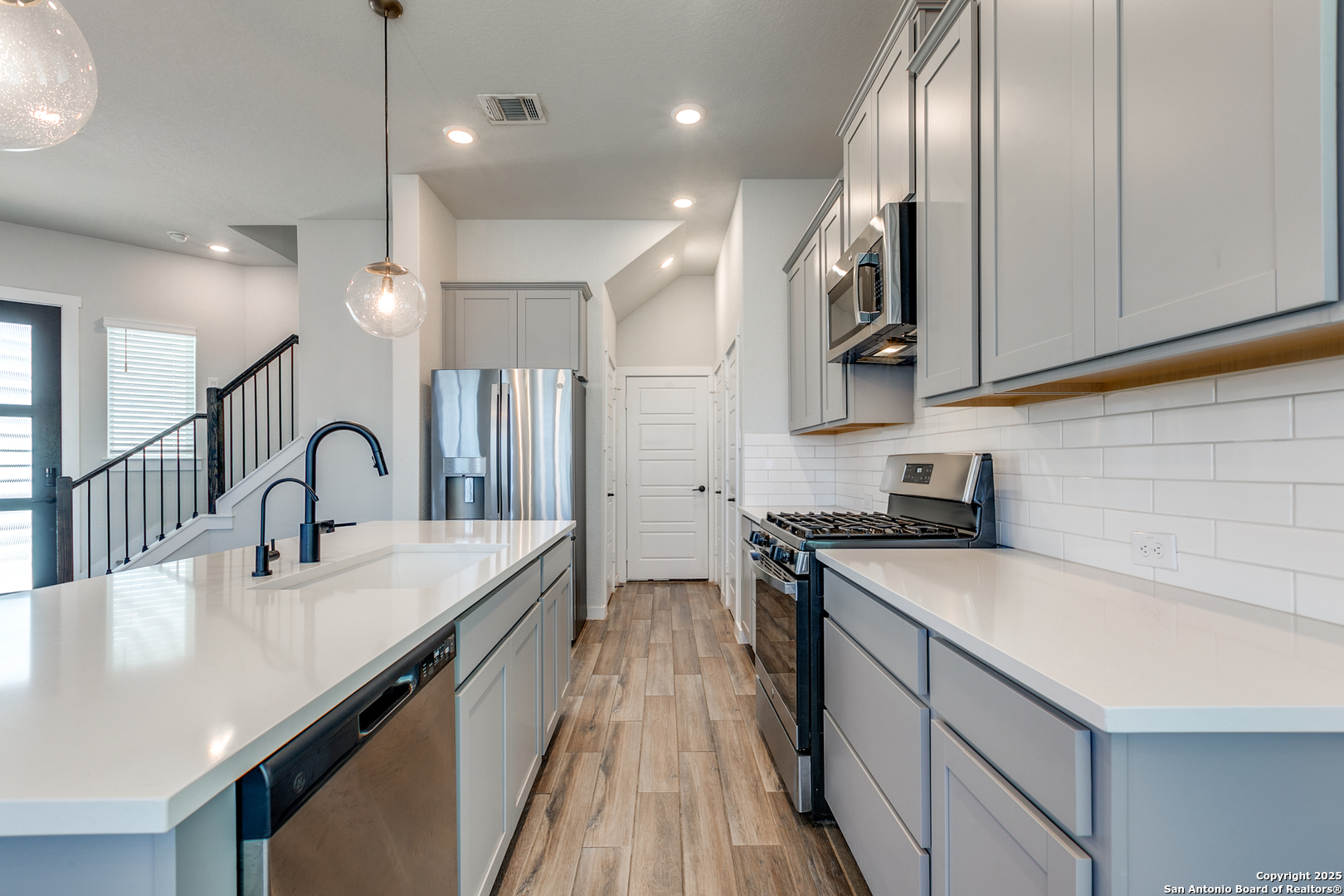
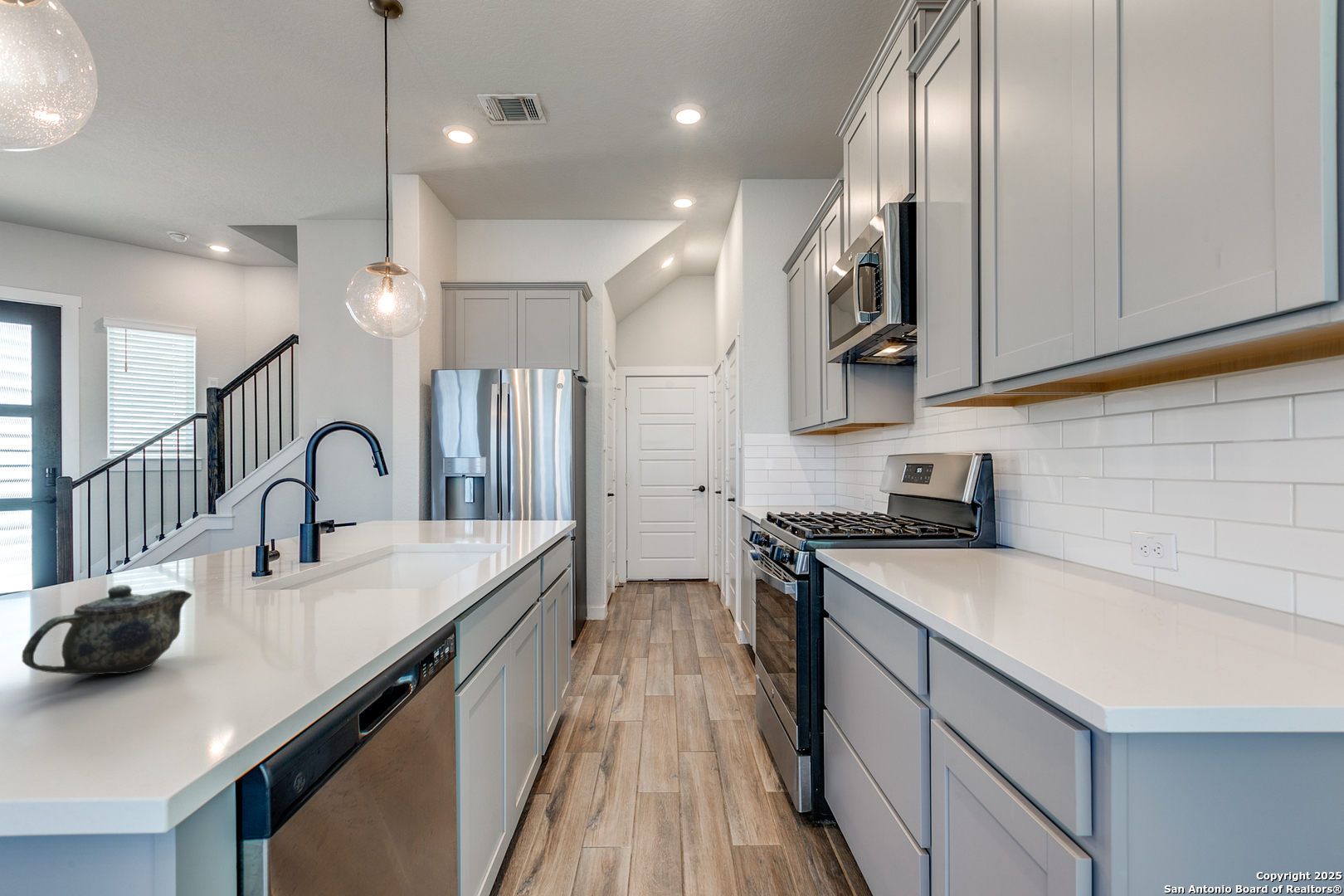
+ chinaware (115, 627)
